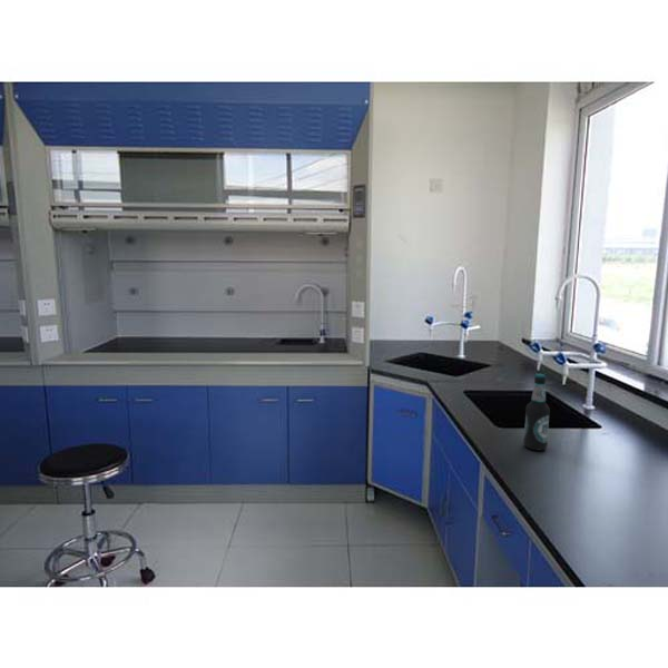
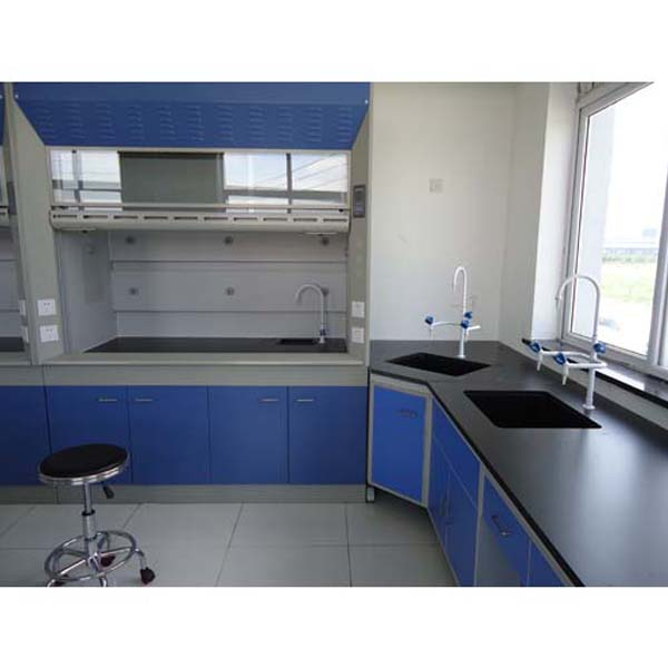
- bottle (537, 411)
